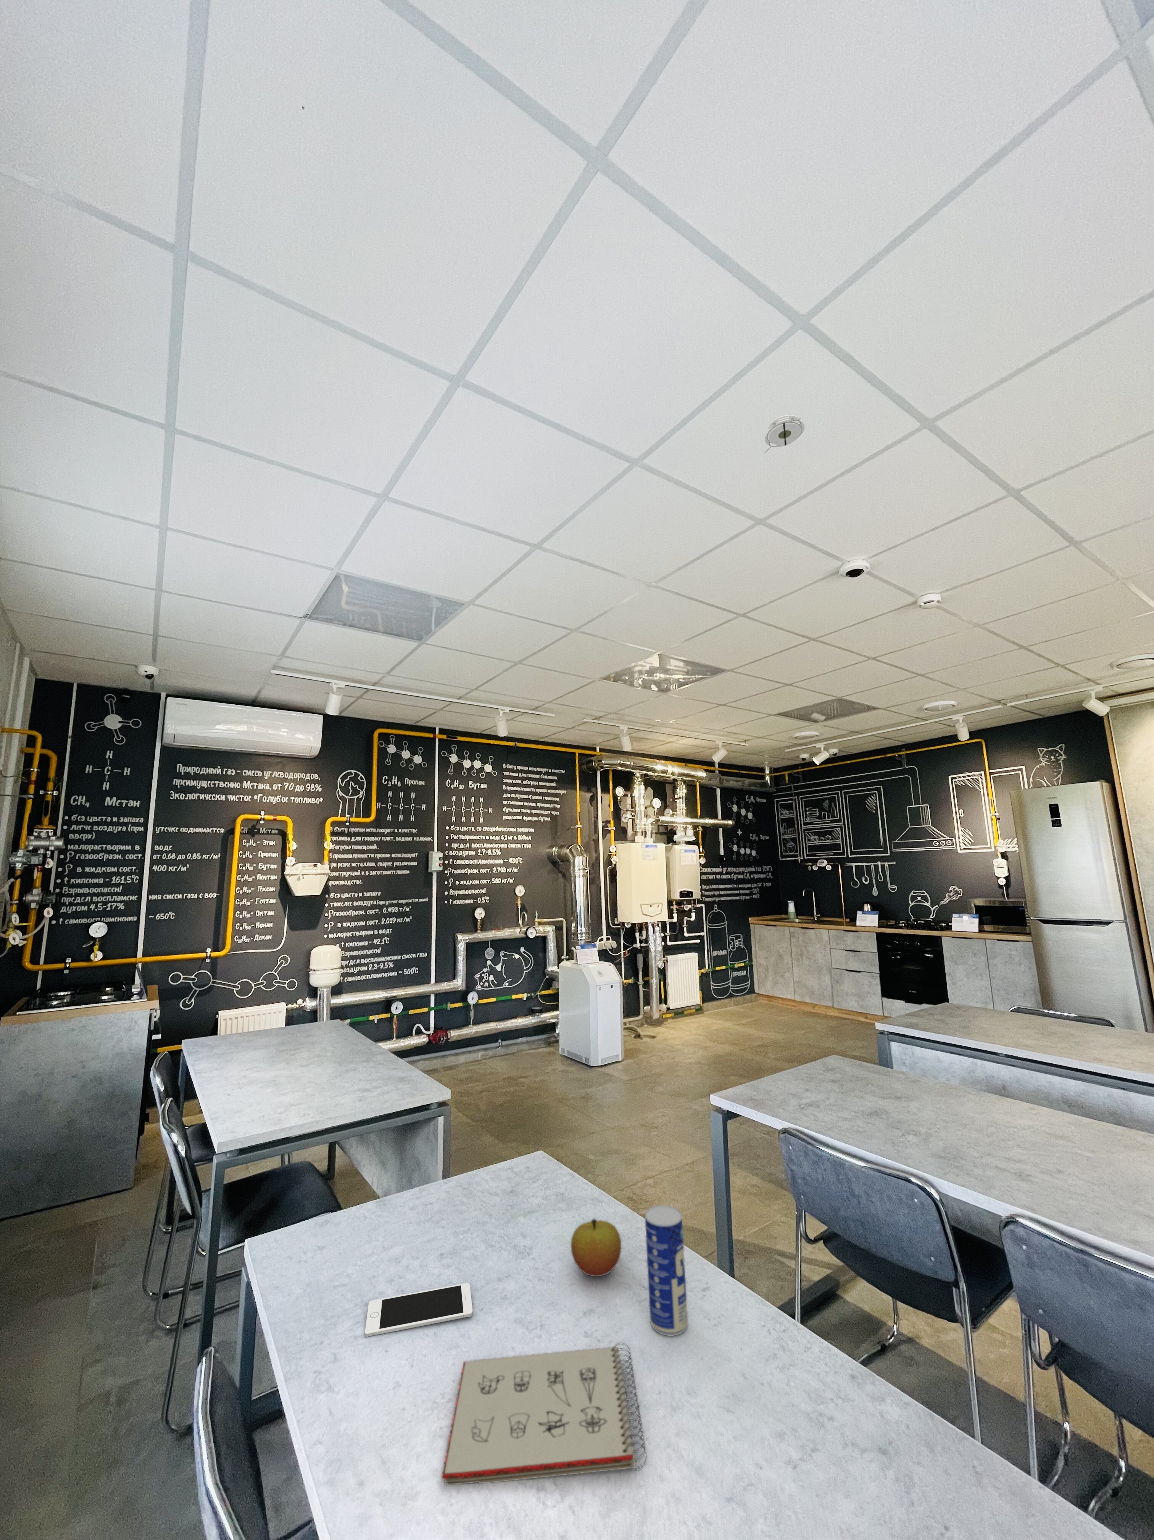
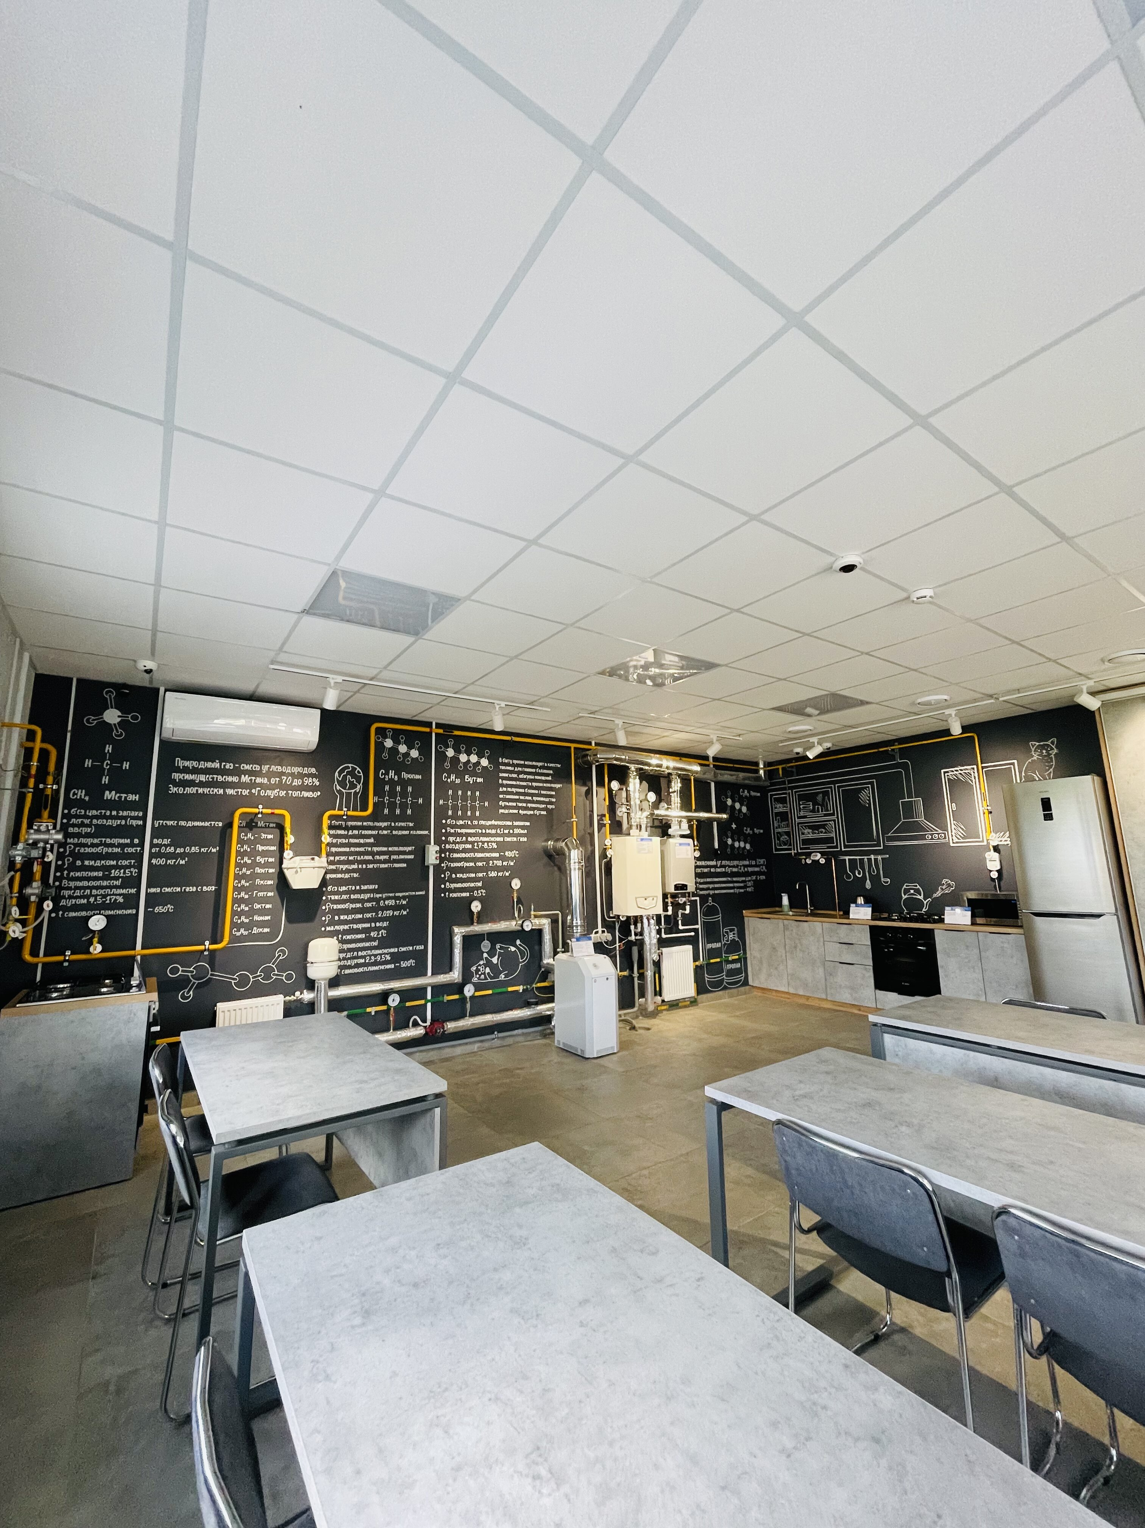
- apple (596, 1247)
- cell phone (419, 1308)
- beverage can (665, 1268)
- smoke detector (783, 432)
- notepad (544, 1405)
